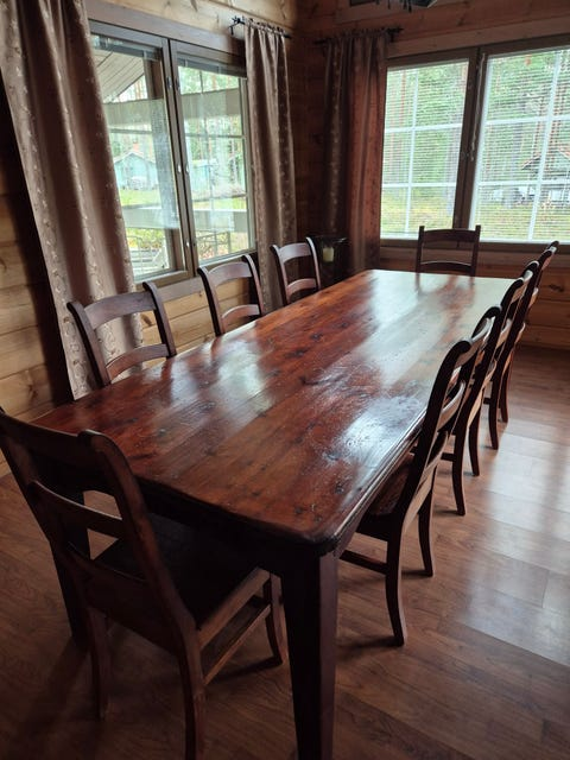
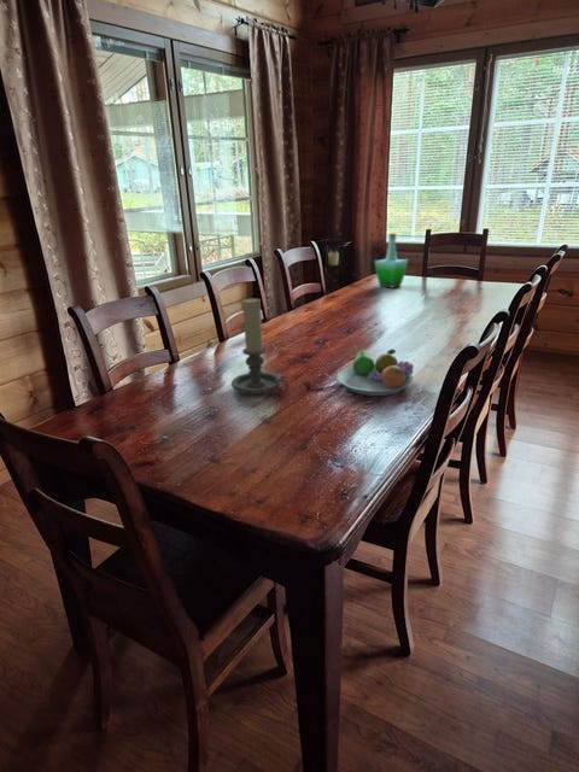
+ bottle (391, 259)
+ candle holder (258, 345)
+ fruit bowl (374, 368)
